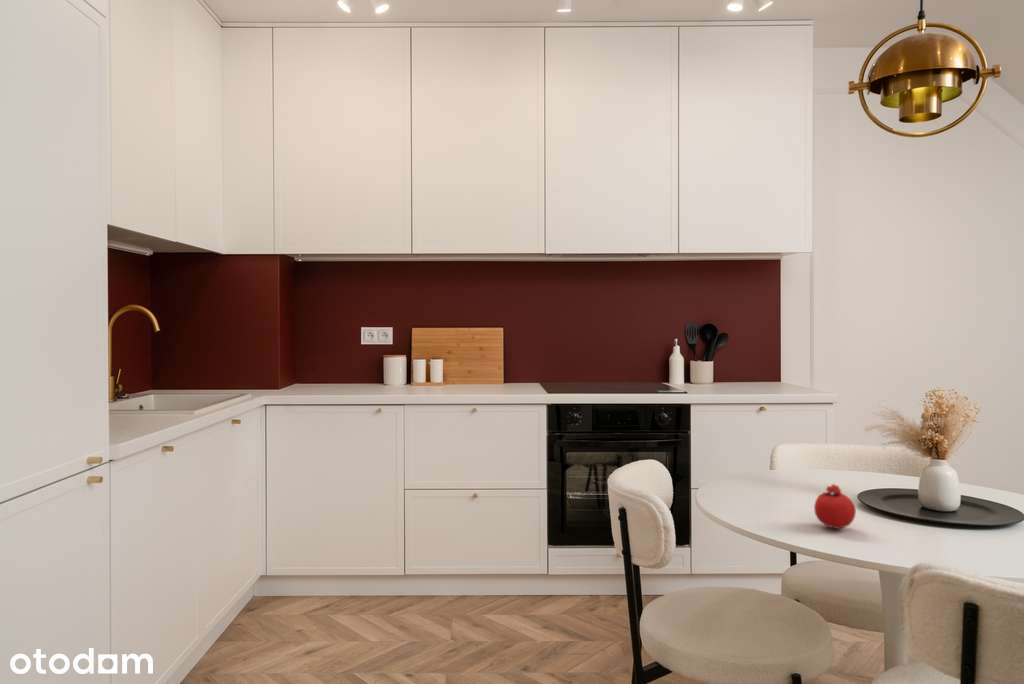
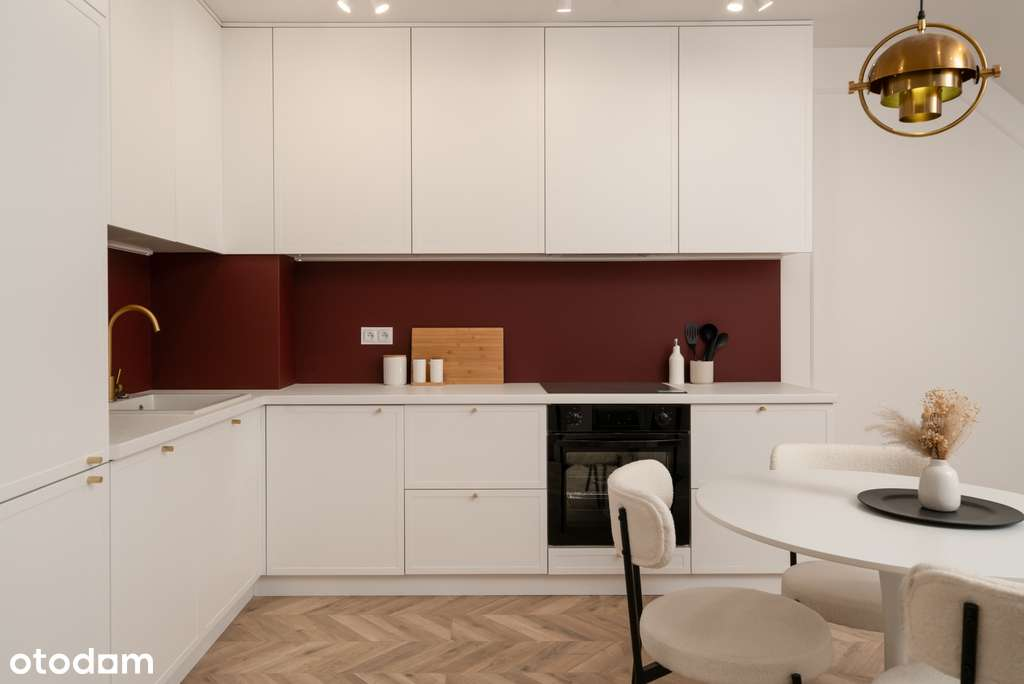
- fruit (834, 506)
